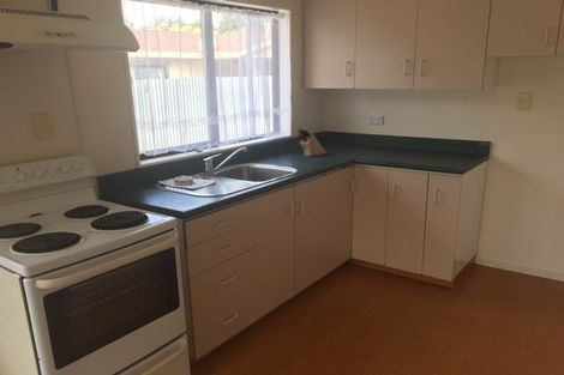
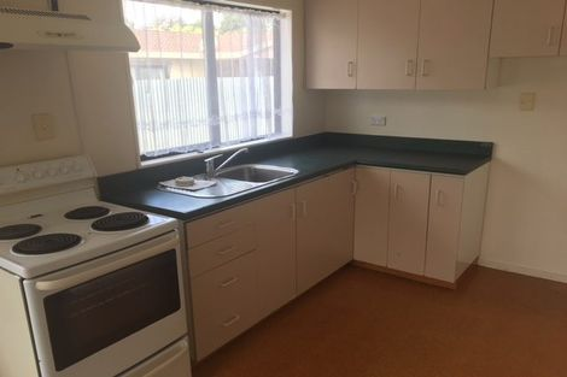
- knife block (311, 141)
